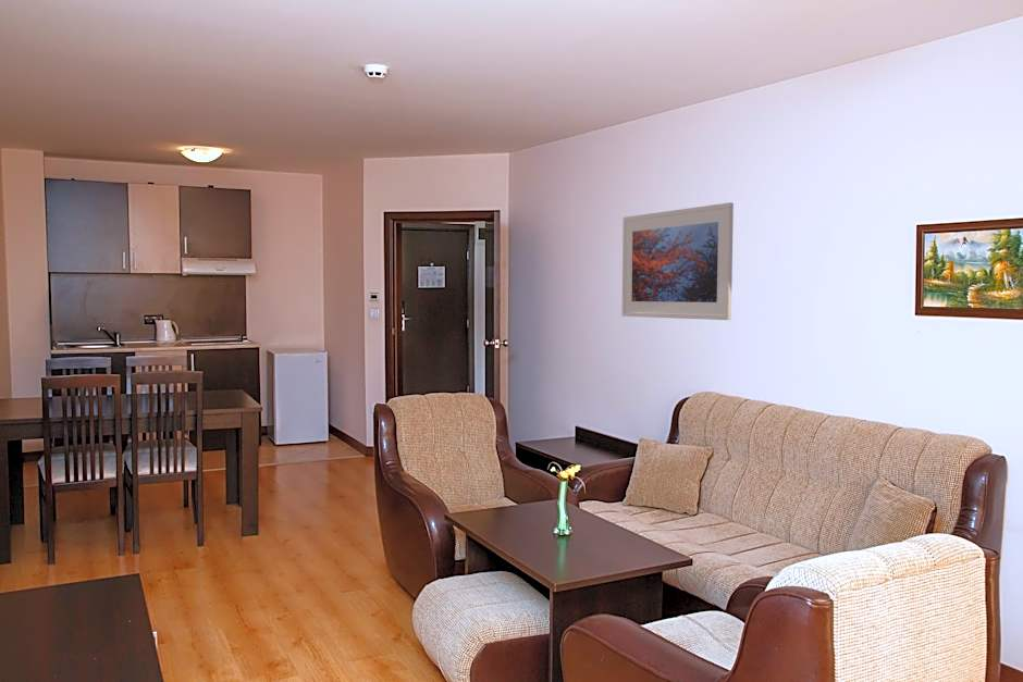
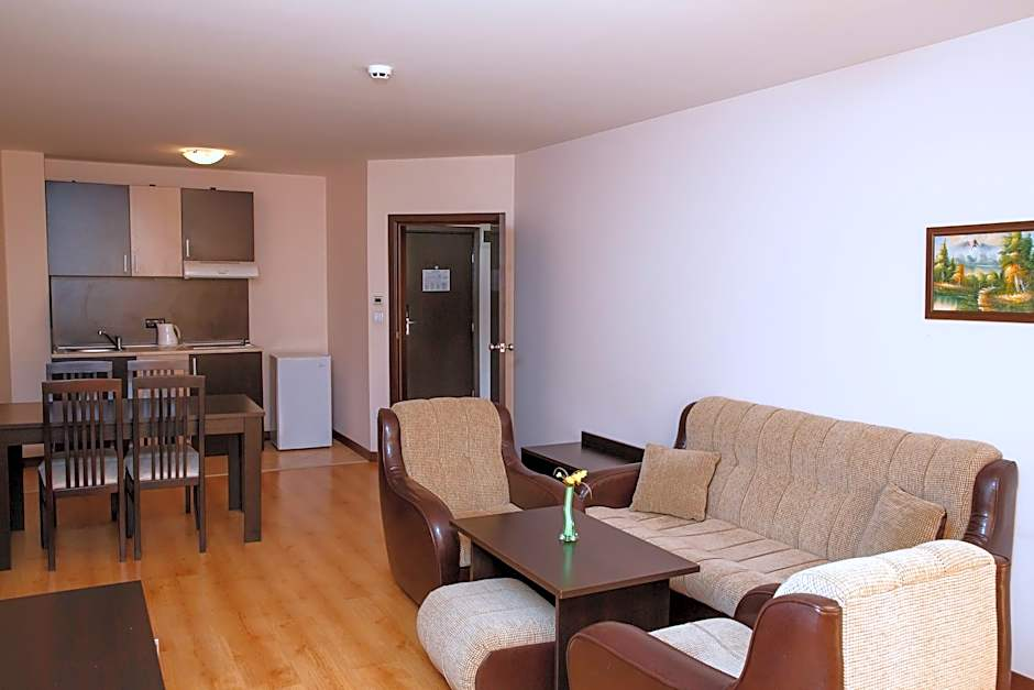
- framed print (673, 264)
